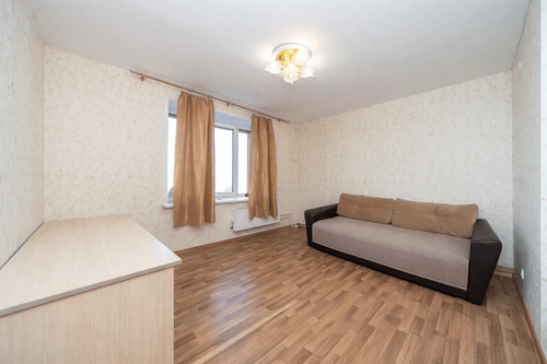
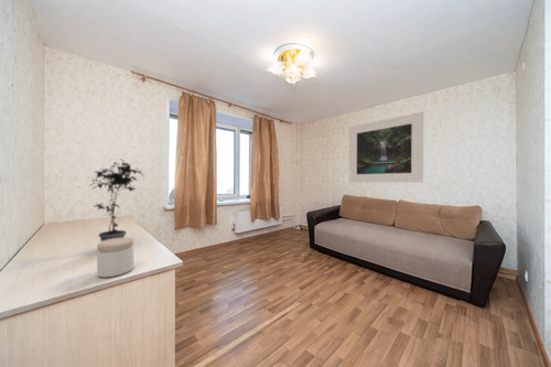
+ jar (116, 256)
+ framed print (381, 151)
+ potted plant (115, 203)
